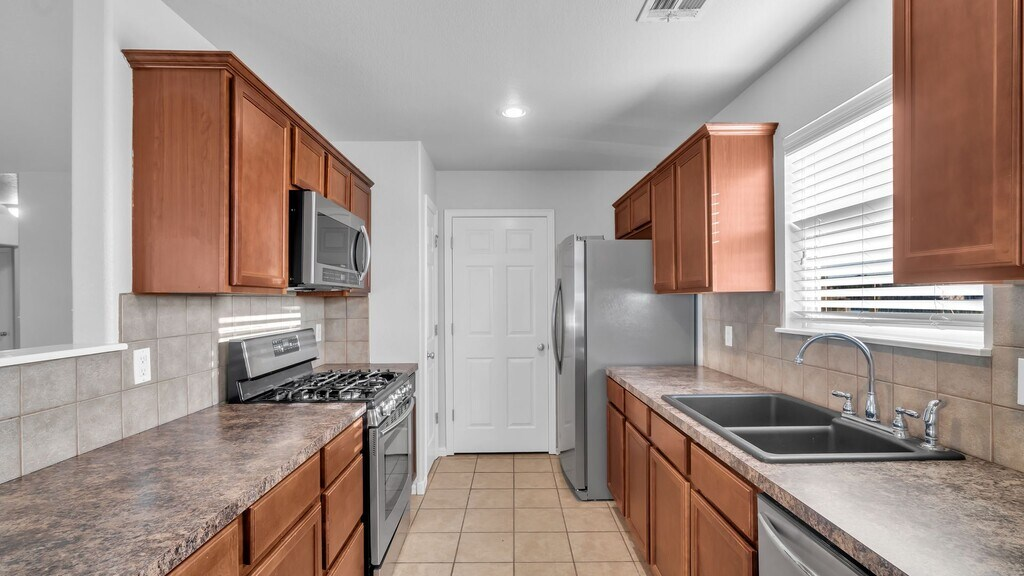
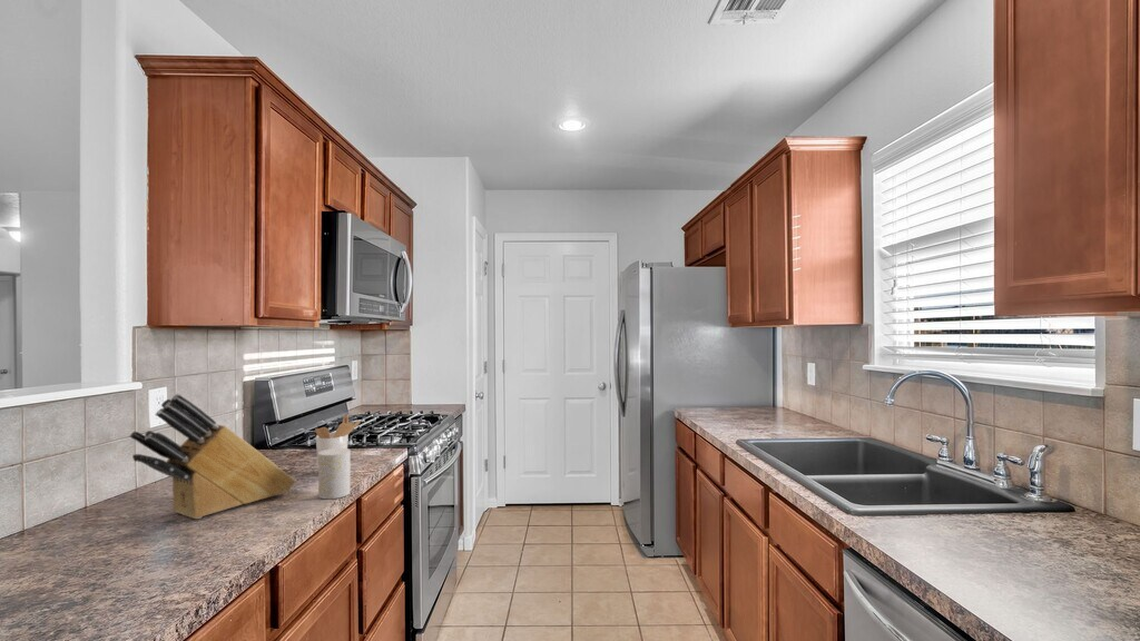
+ utensil holder (337, 445)
+ knife block (218, 447)
+ cup (334, 472)
